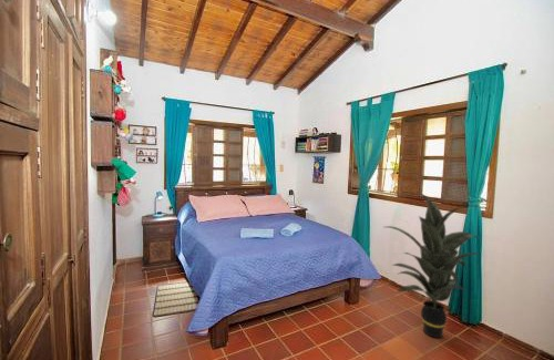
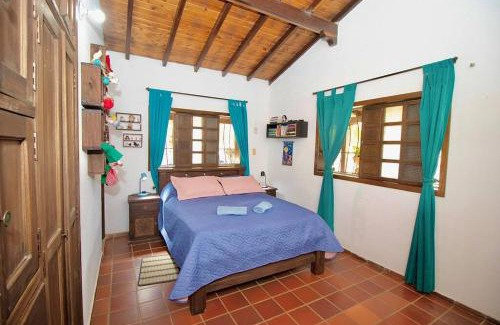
- indoor plant (432, 263)
